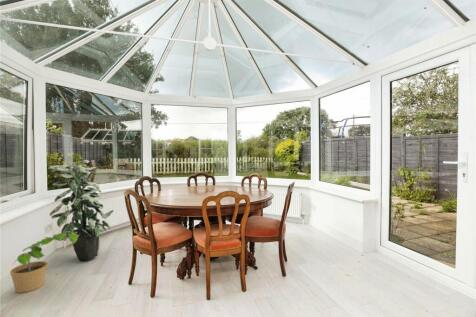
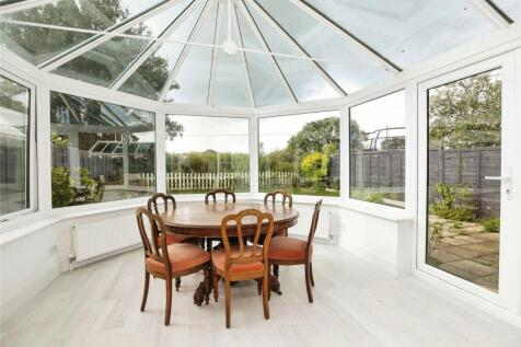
- potted plant (43, 261)
- indoor plant (81, 209)
